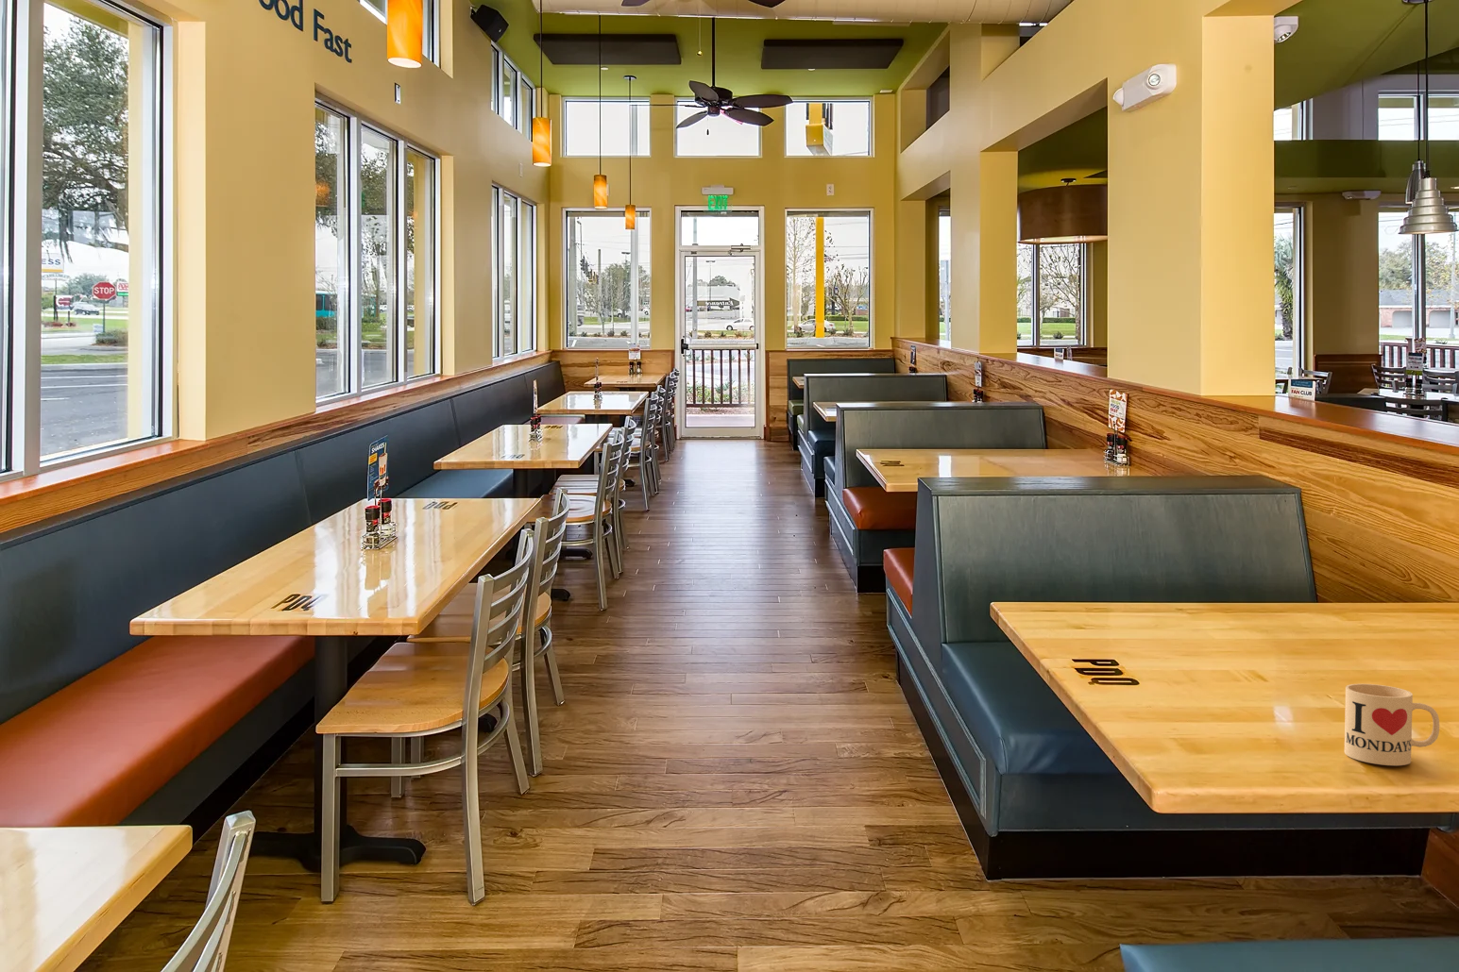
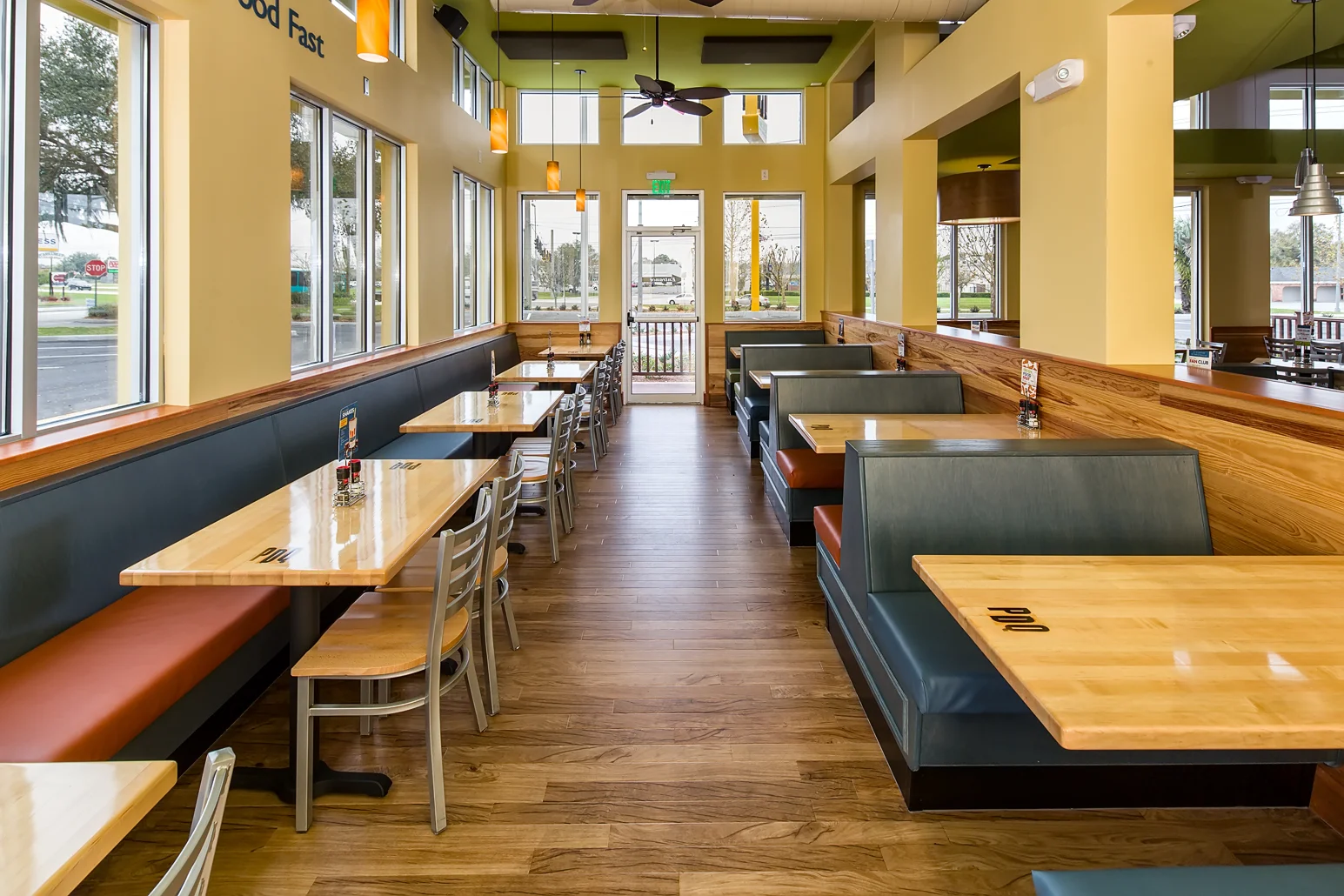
- mug (1391, 725)
